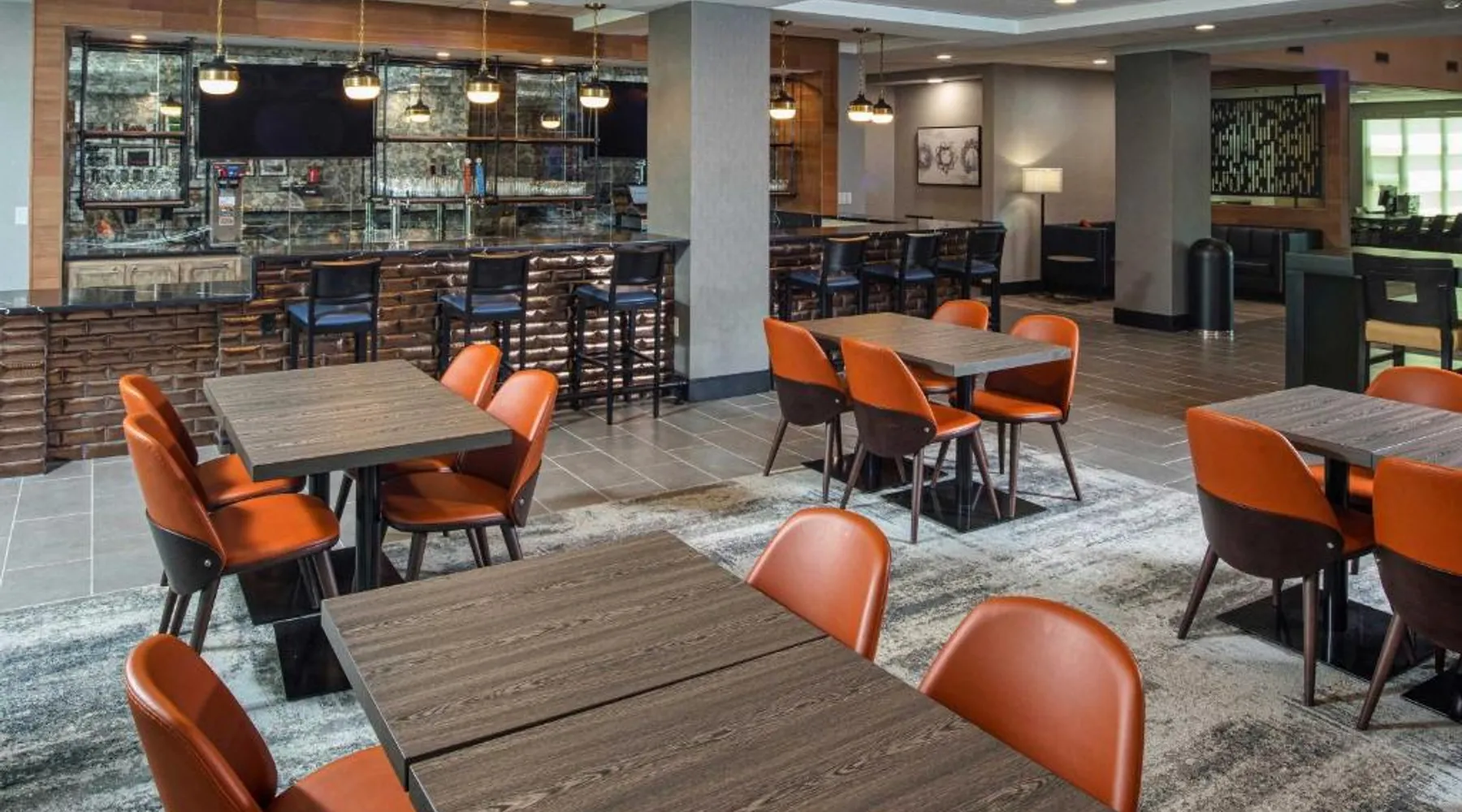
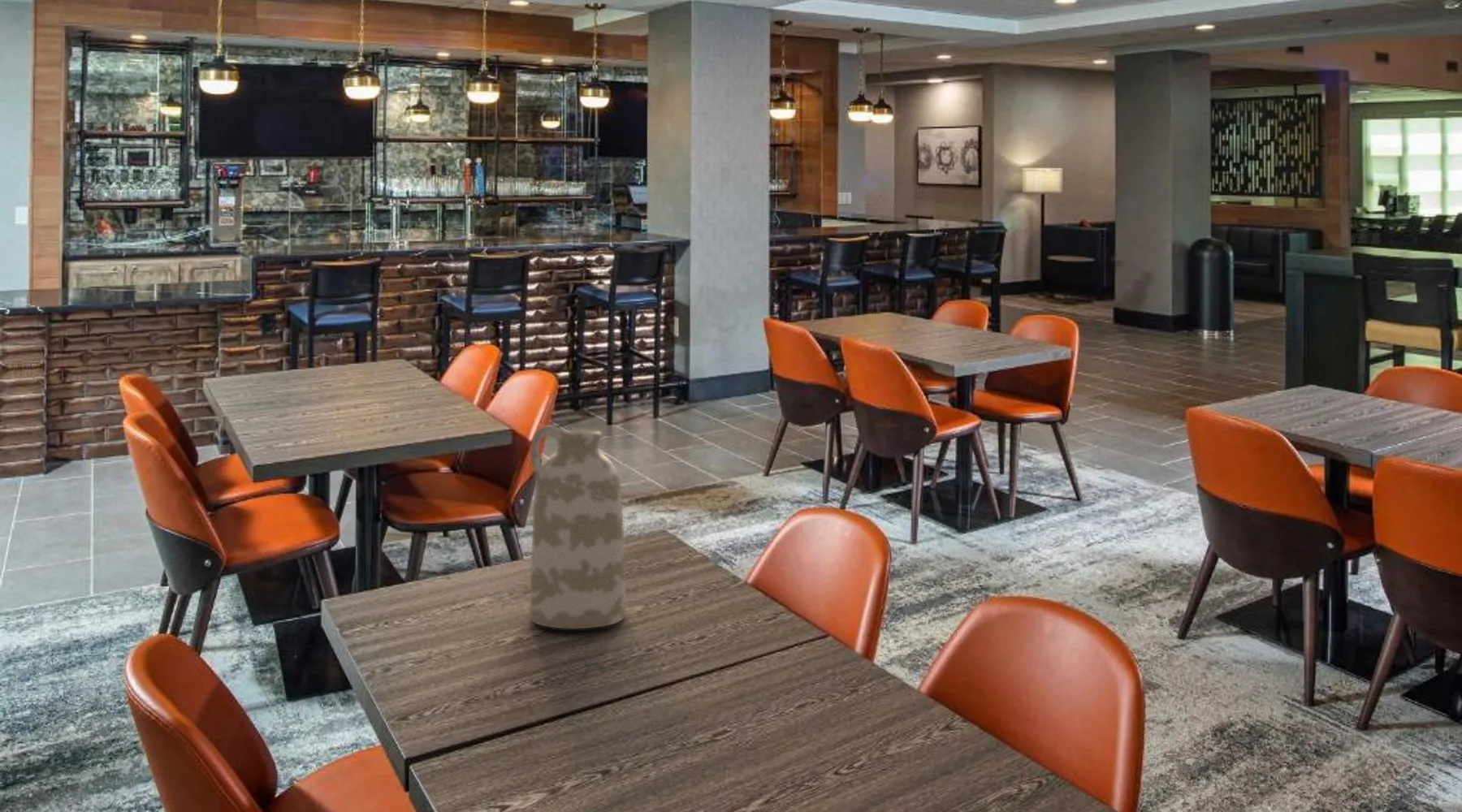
+ vase (574, 522)
